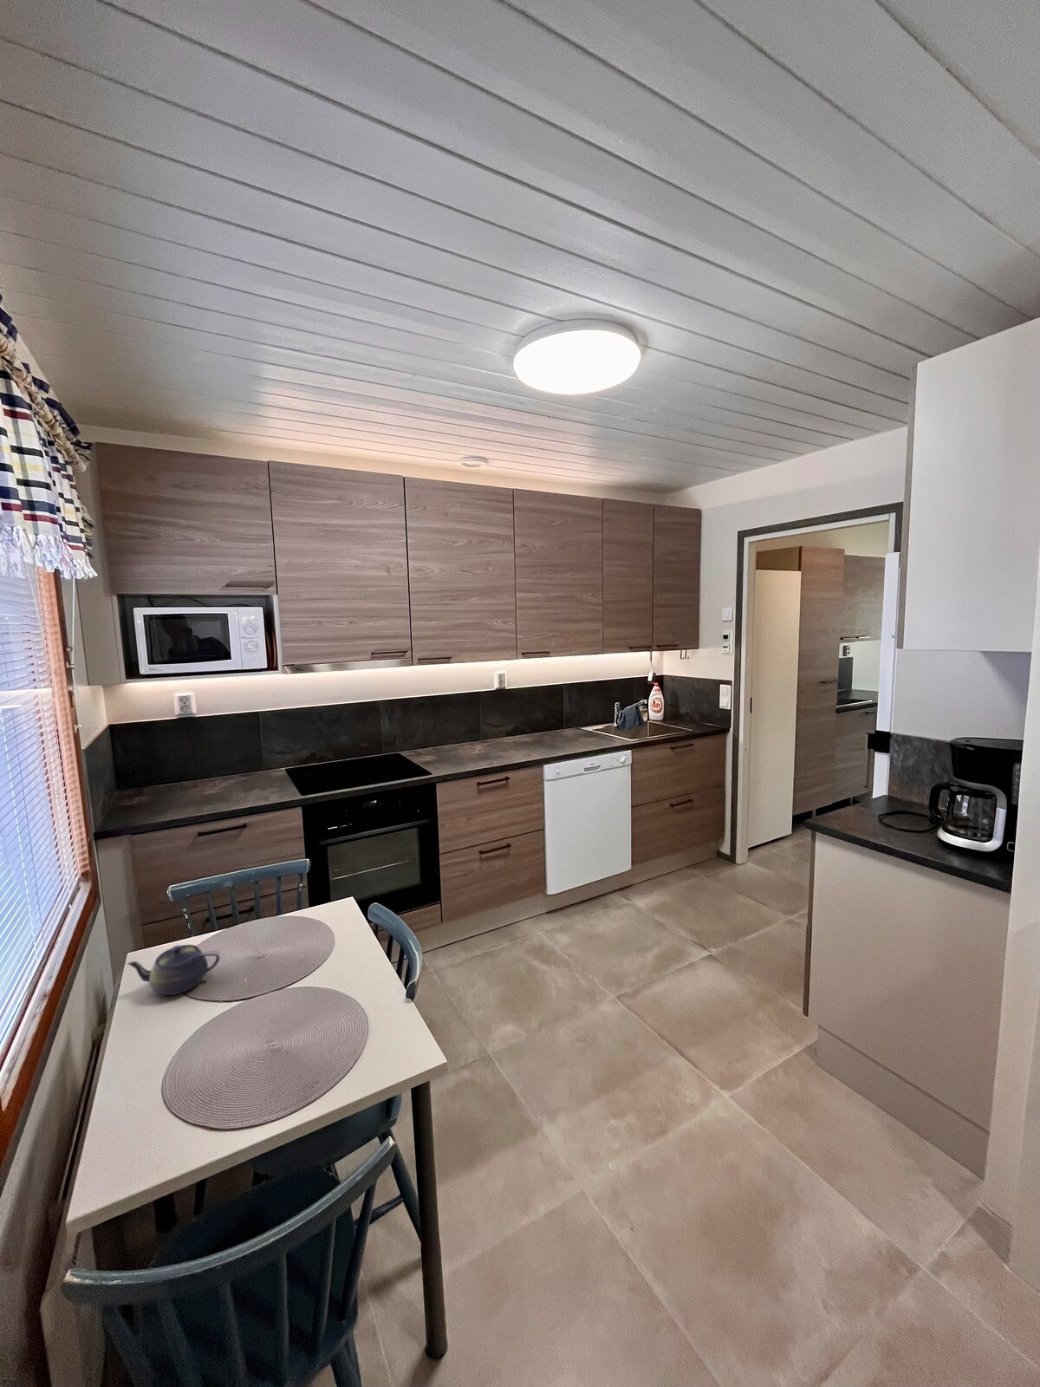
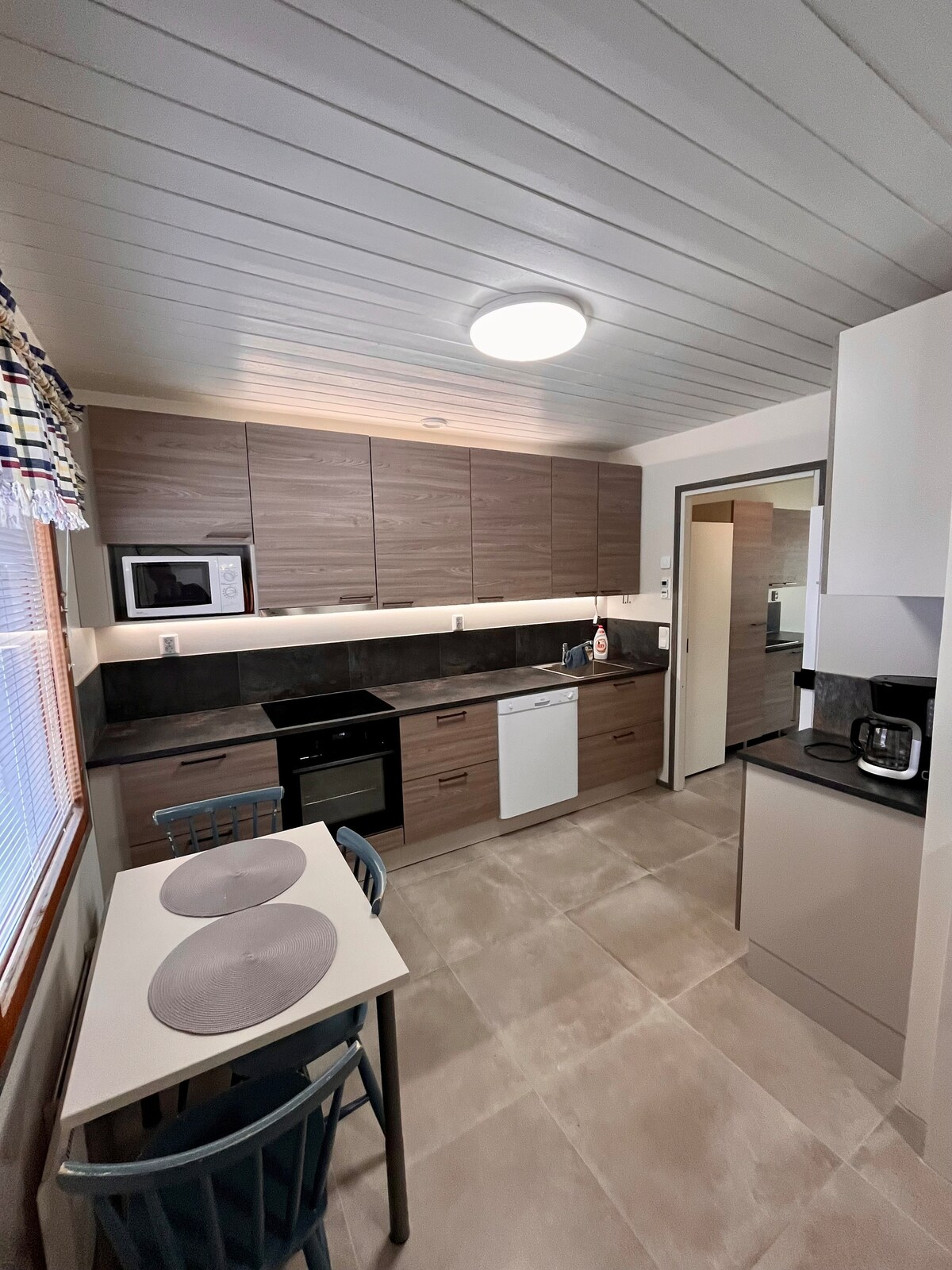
- teapot (175, 965)
